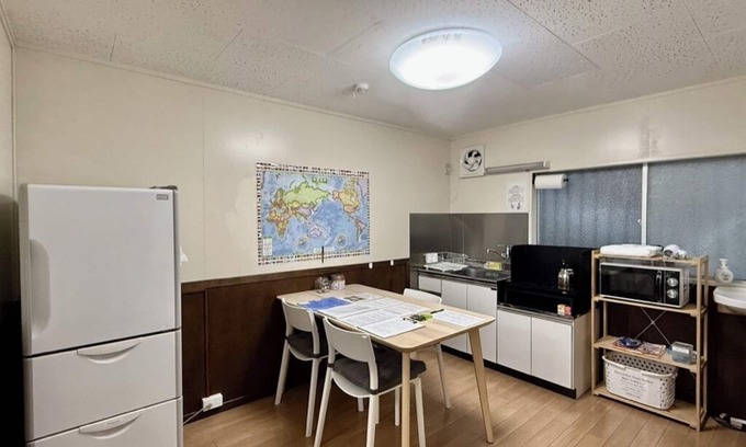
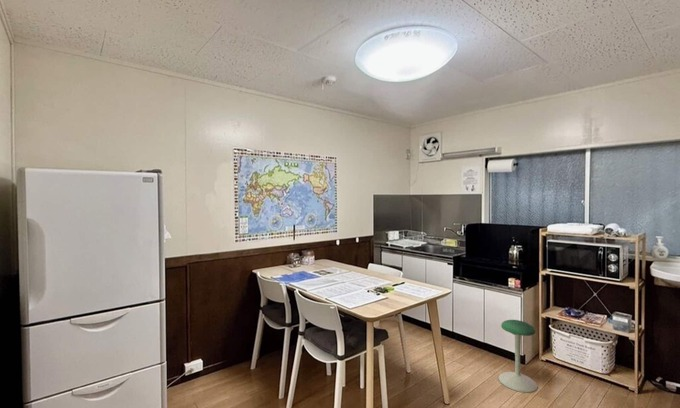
+ stool (517, 352)
